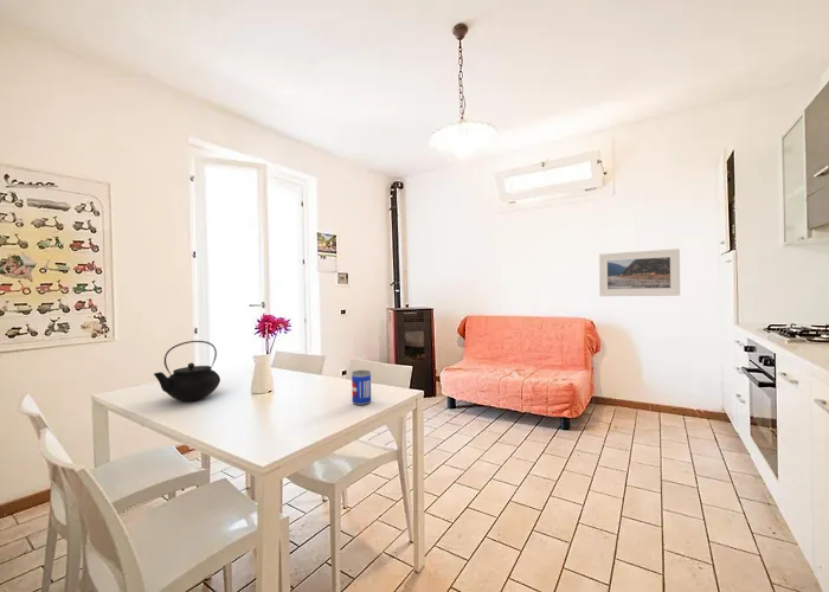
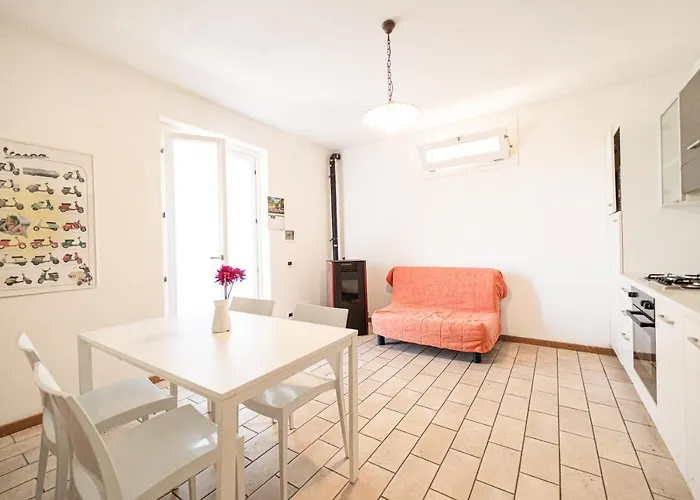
- beer can (361, 387)
- teapot (188, 371)
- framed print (637, 274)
